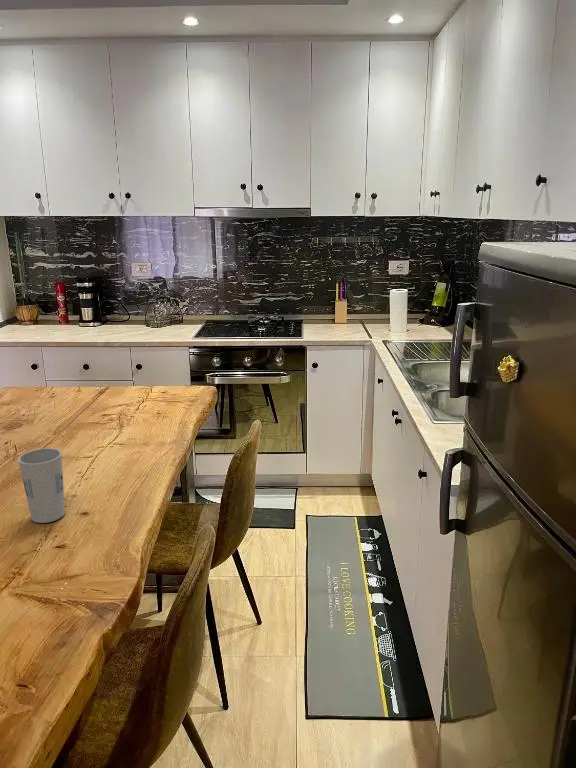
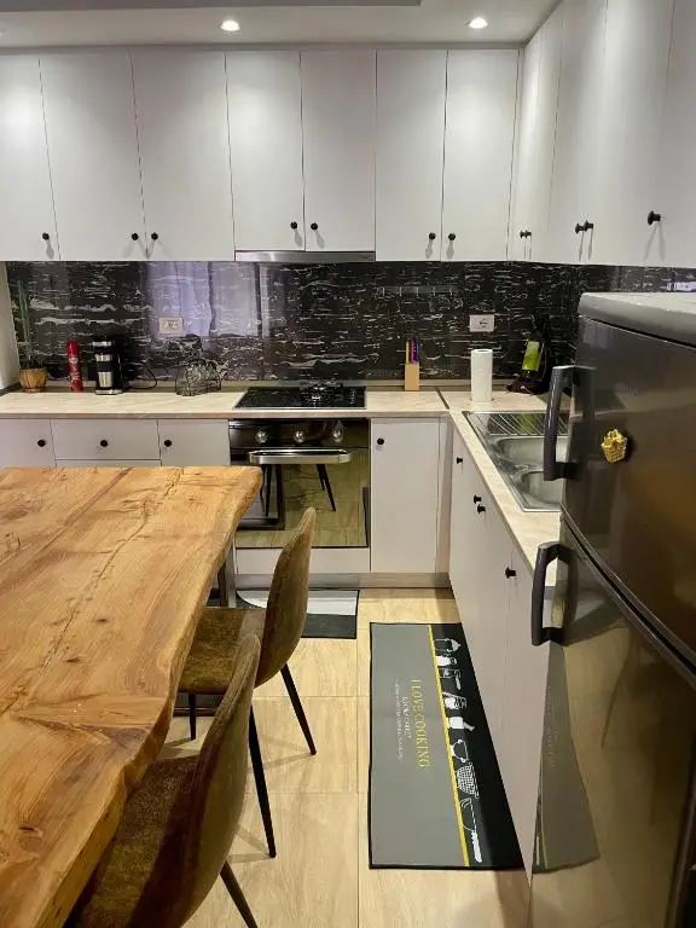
- cup (44, 486)
